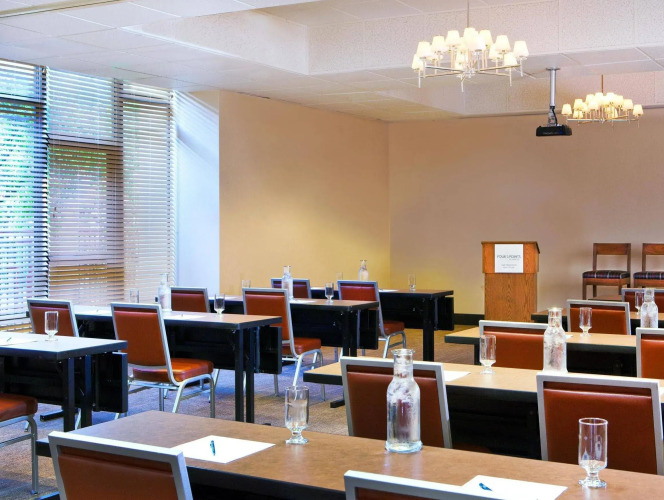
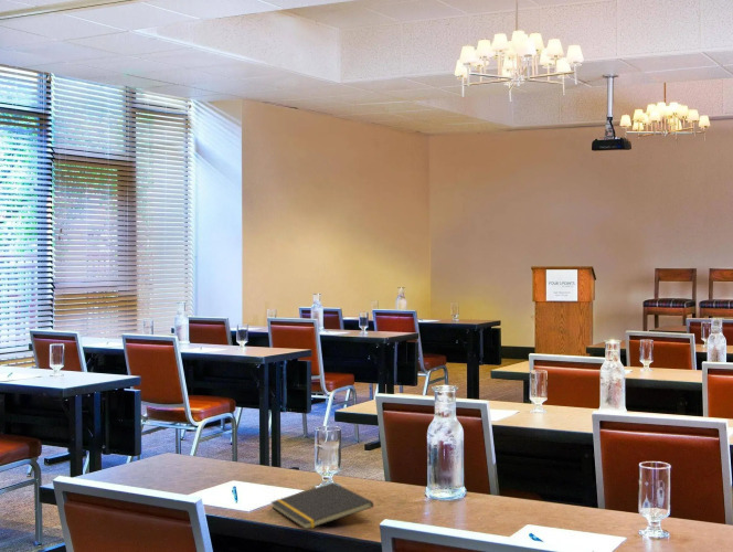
+ notepad (320, 503)
